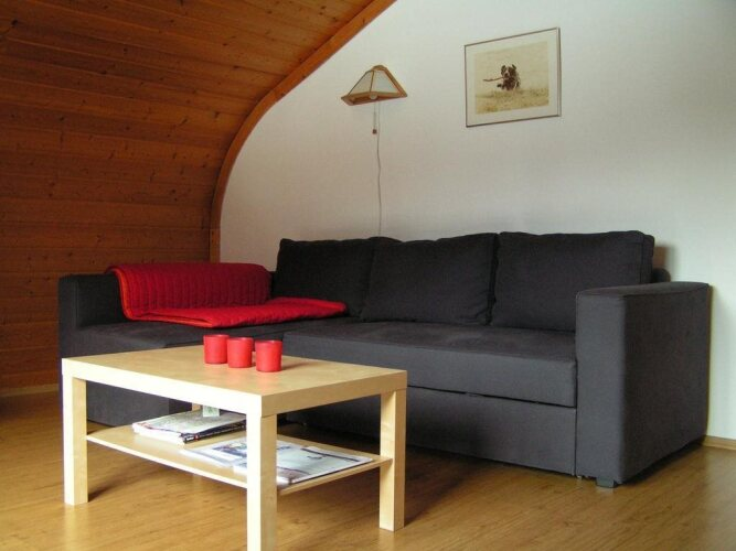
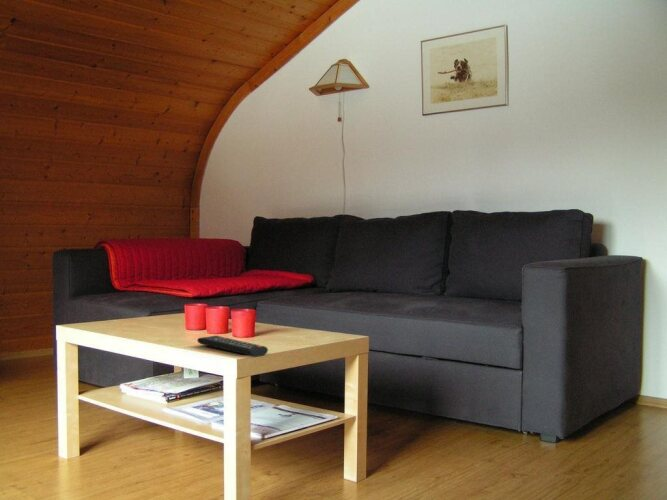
+ remote control (231, 345)
